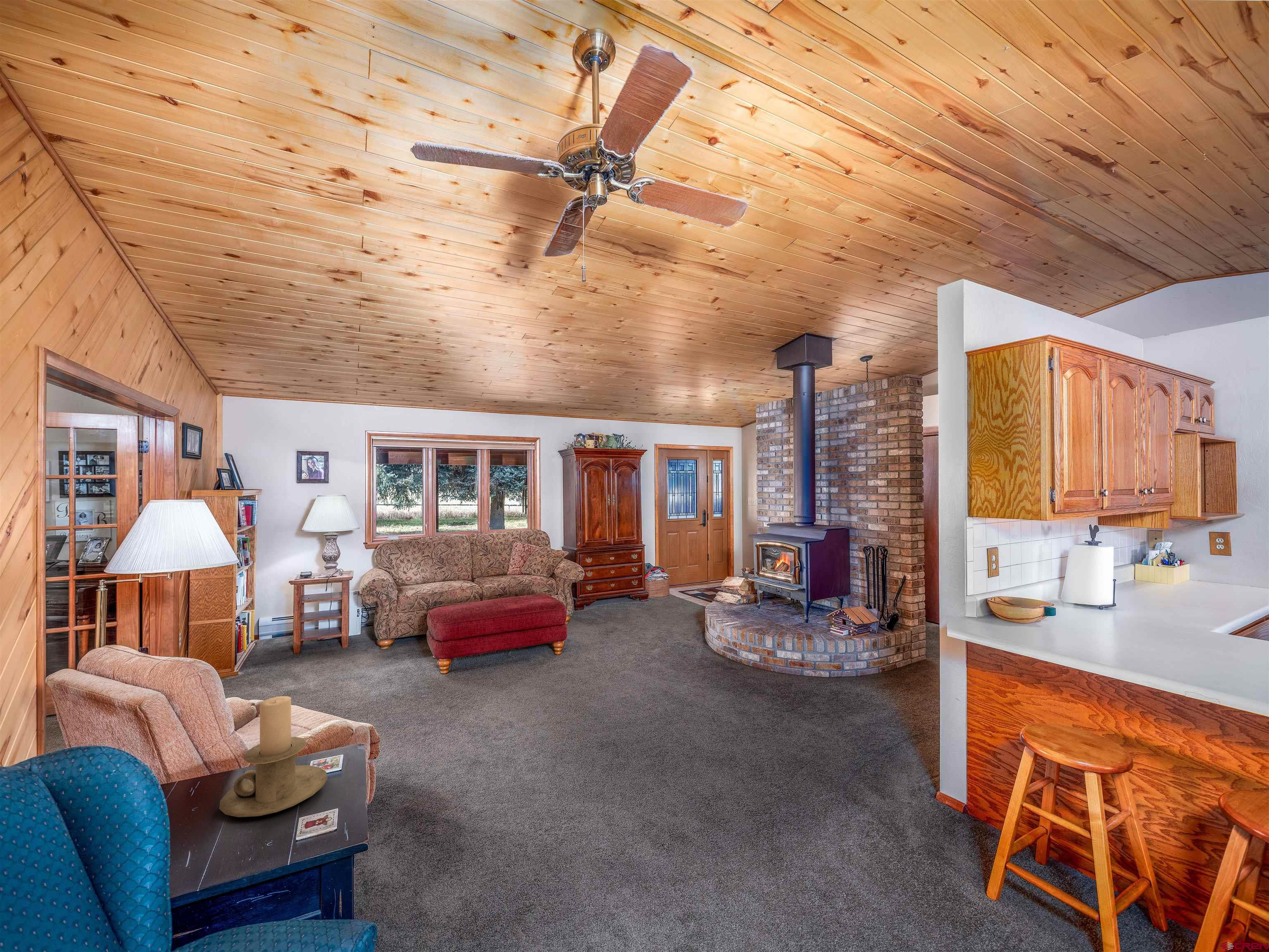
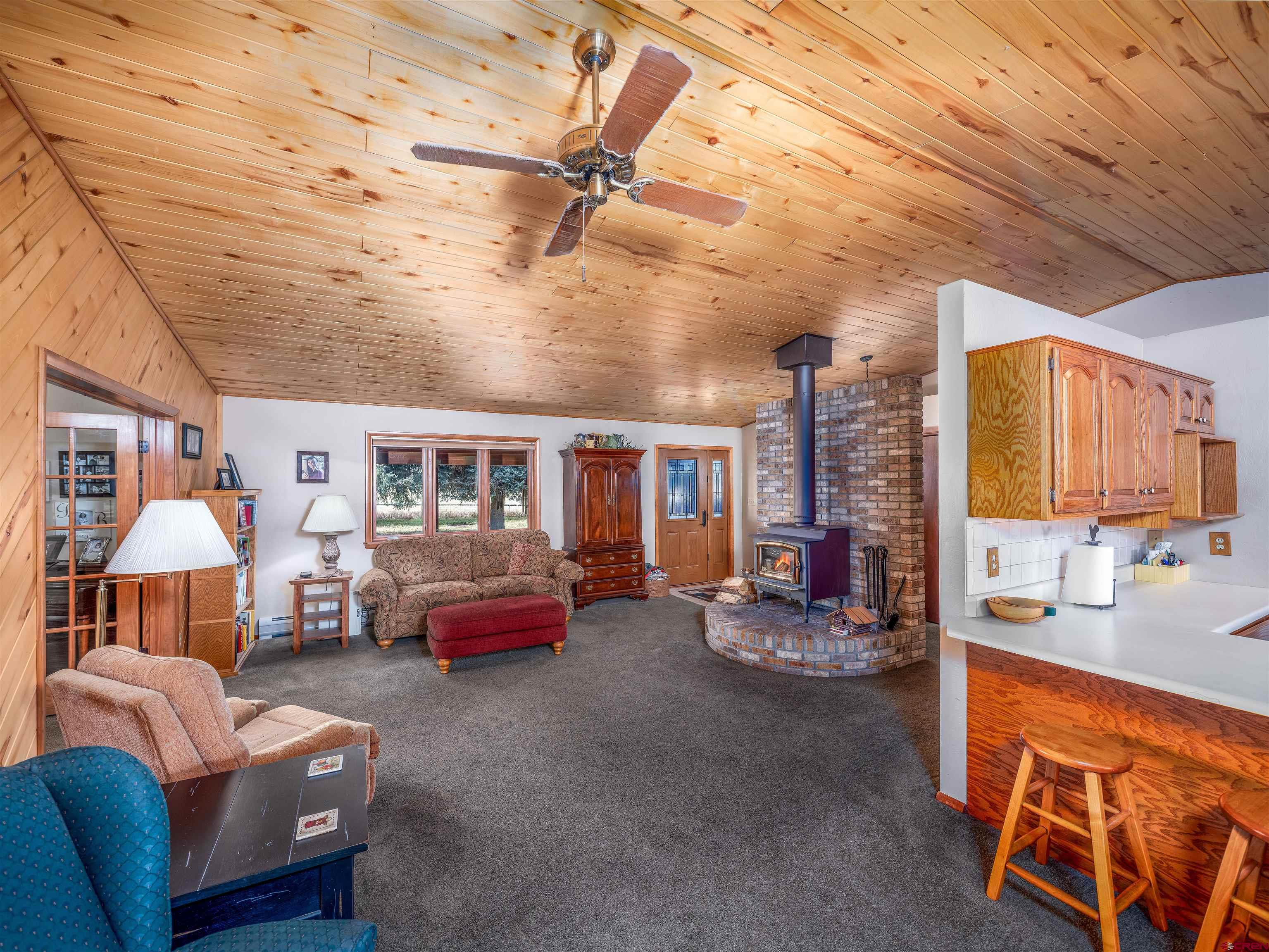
- candle holder (276, 747)
